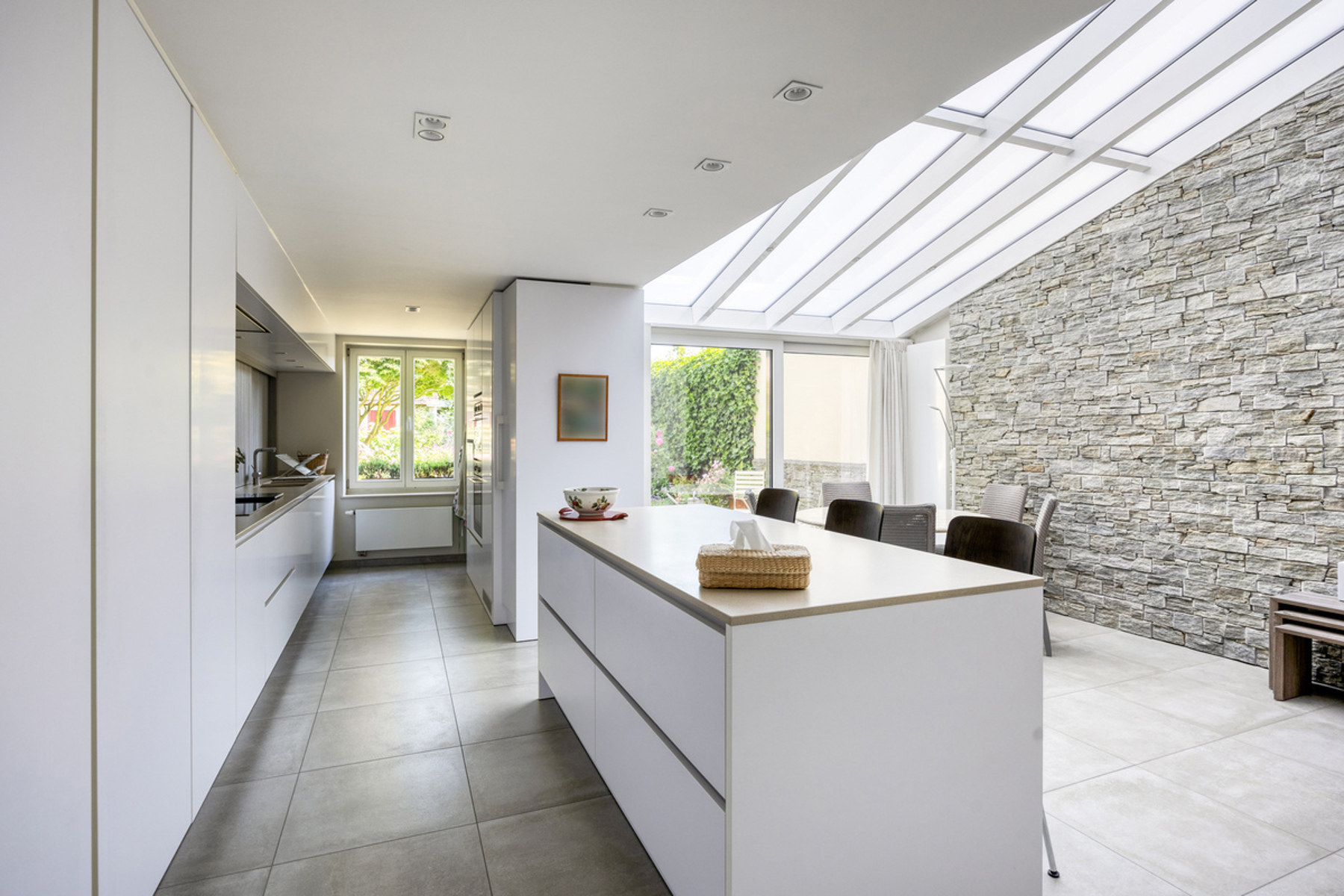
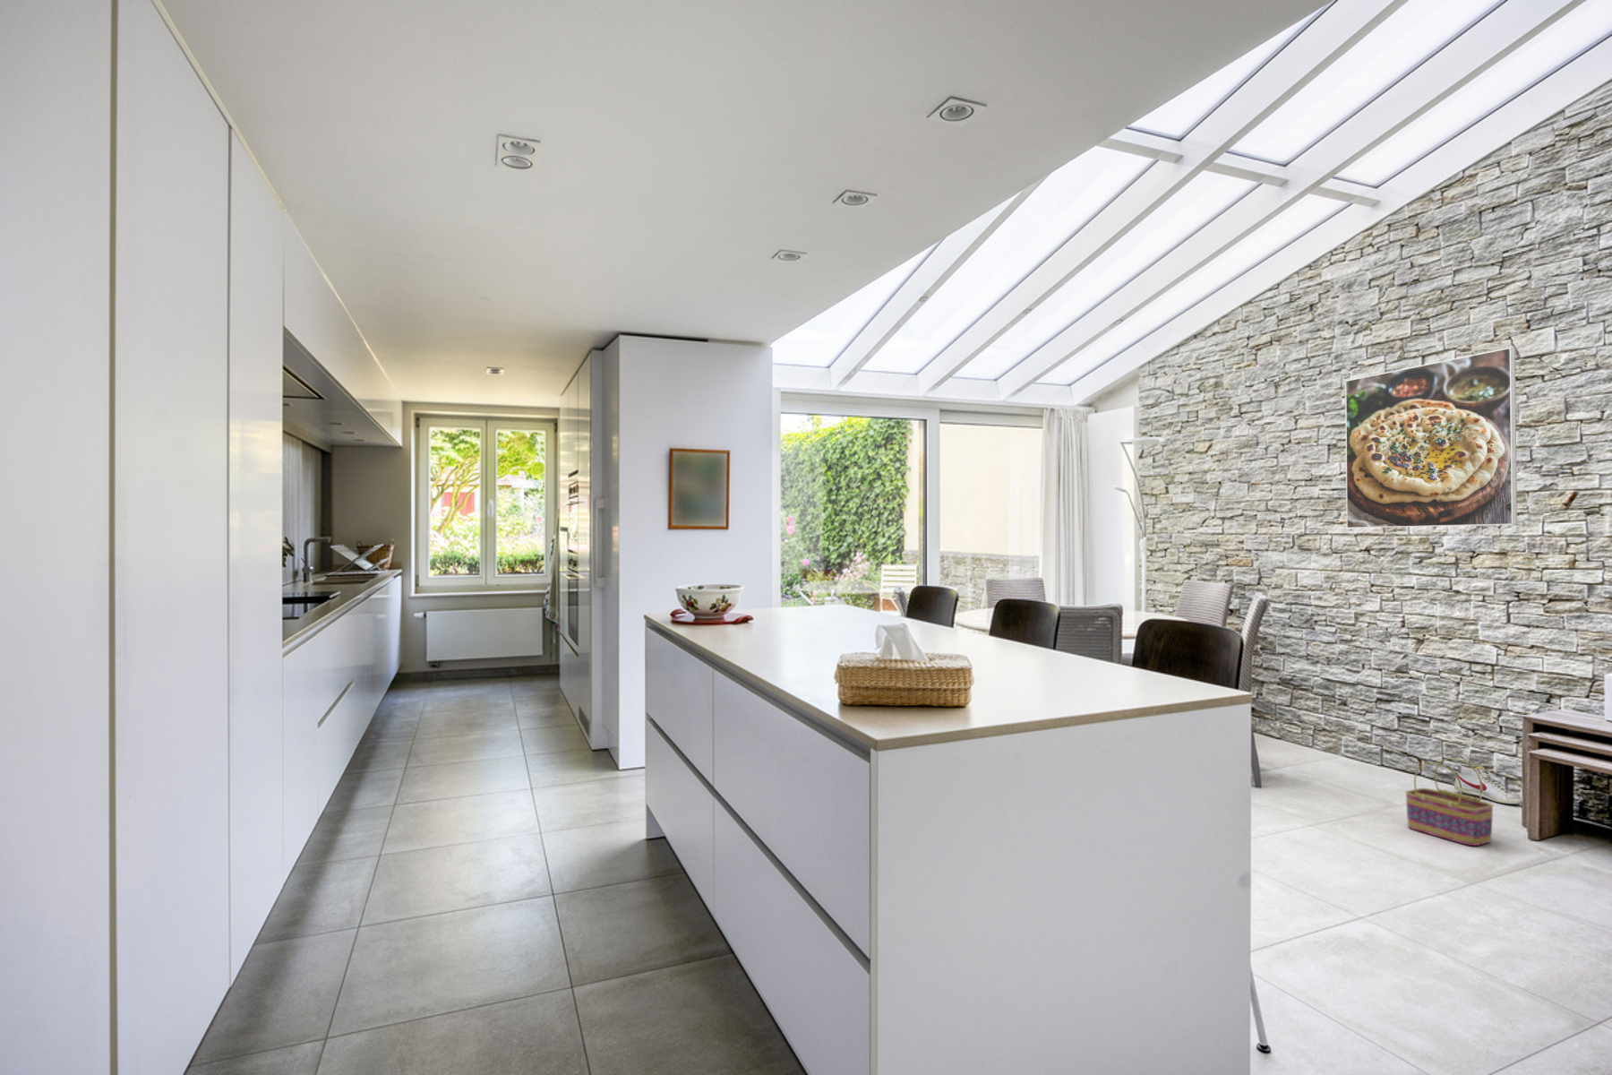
+ shoe (1487, 783)
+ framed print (1422, 445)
+ basket (1448, 798)
